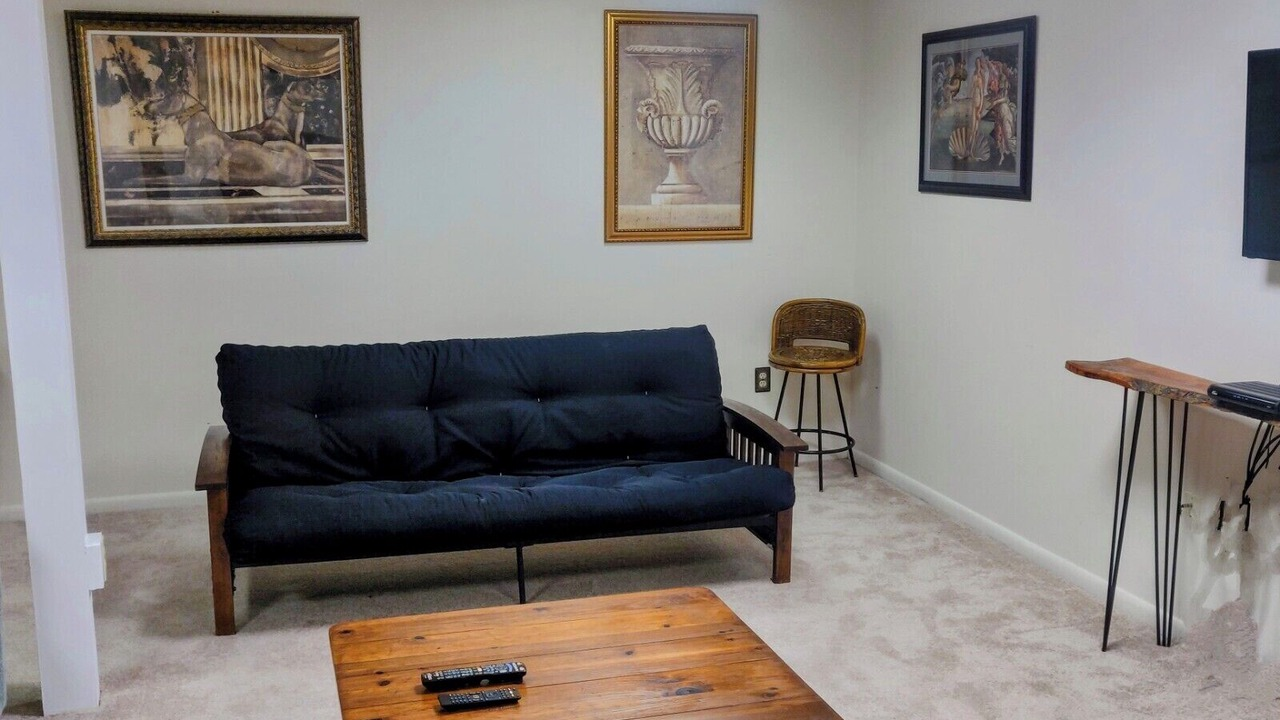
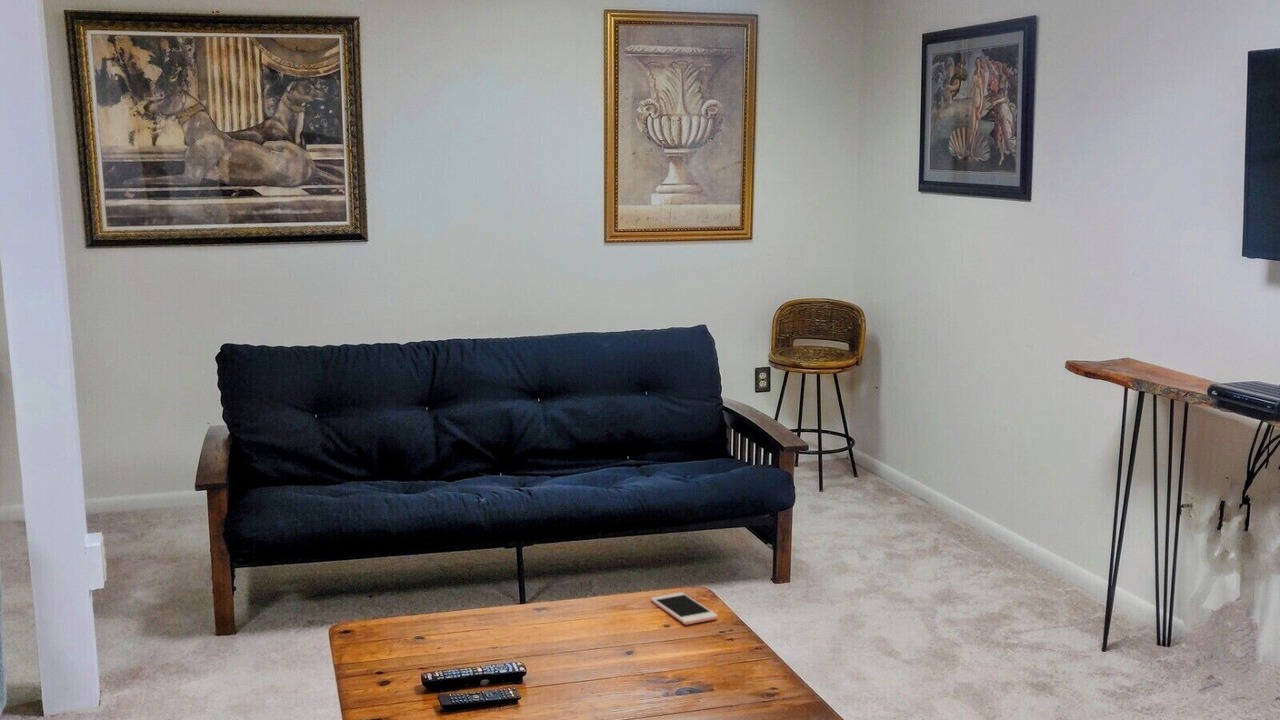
+ cell phone (683, 608)
